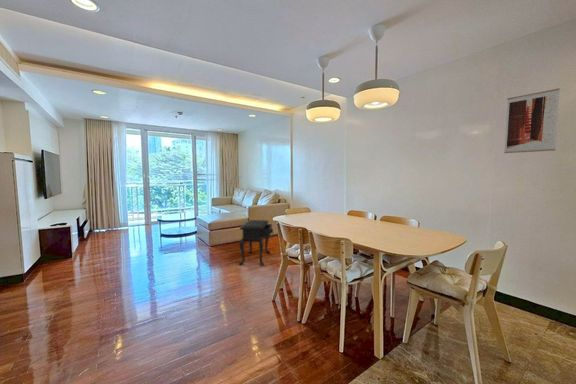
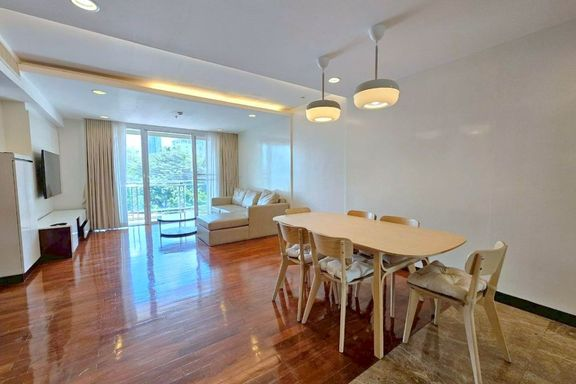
- wall art (530, 123)
- side table (258, 240)
